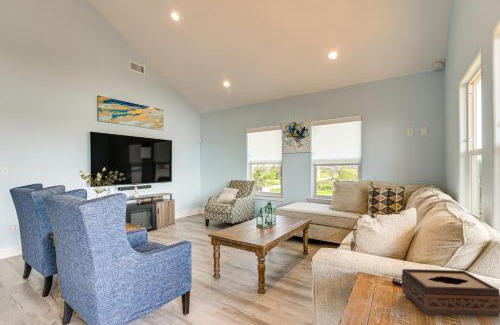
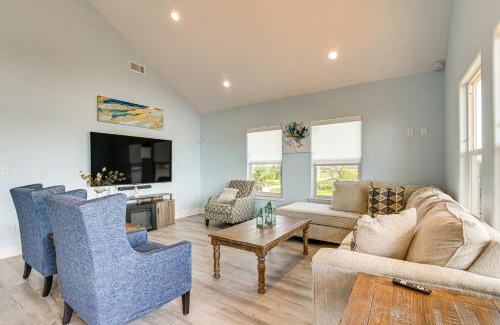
- tissue box (446, 291)
